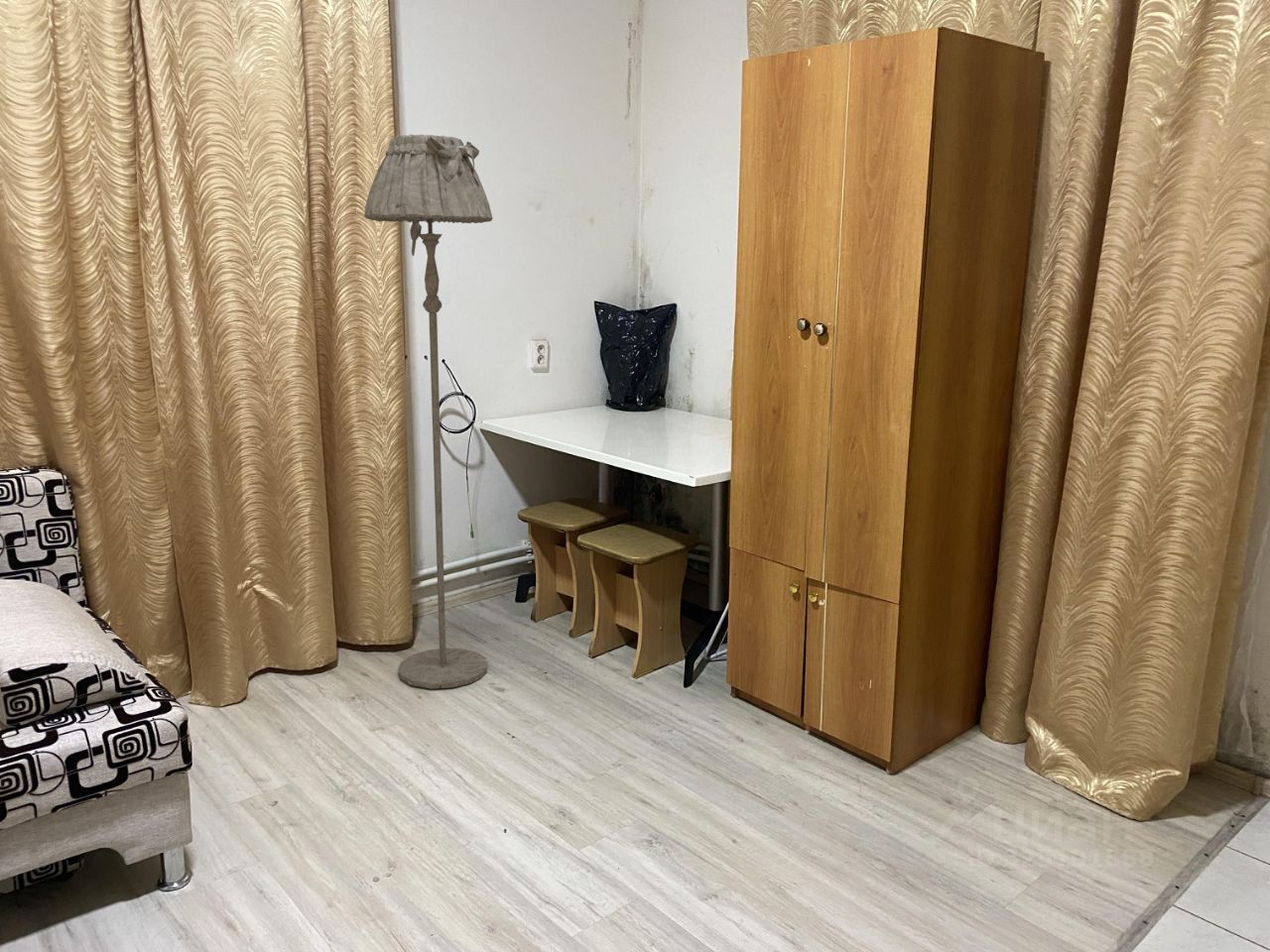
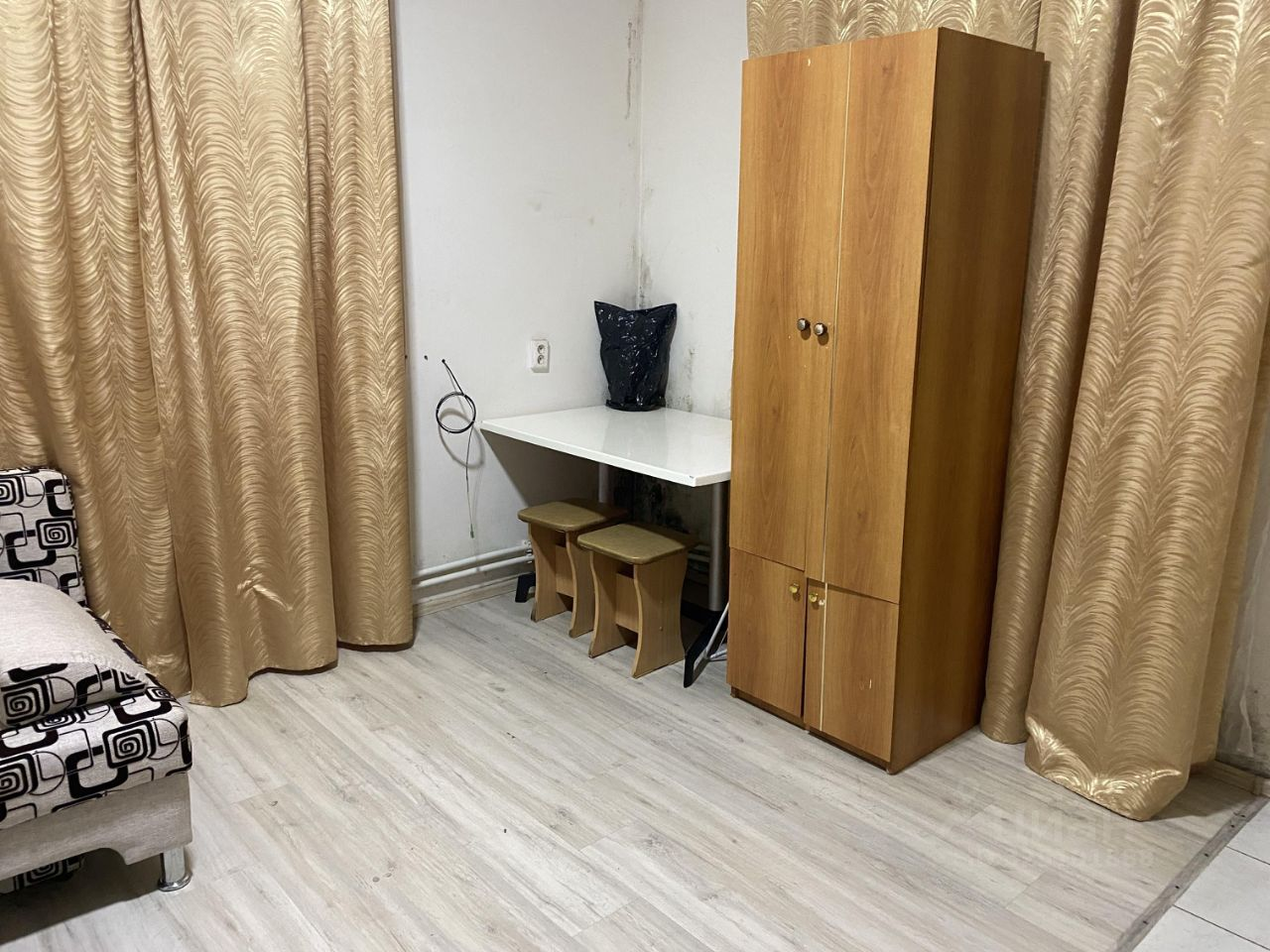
- floor lamp (435, 419)
